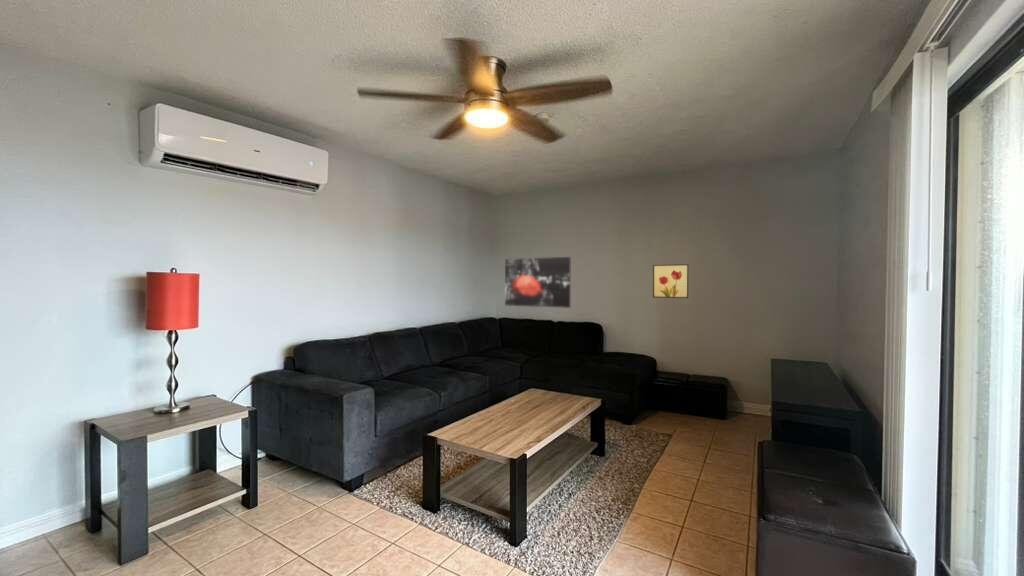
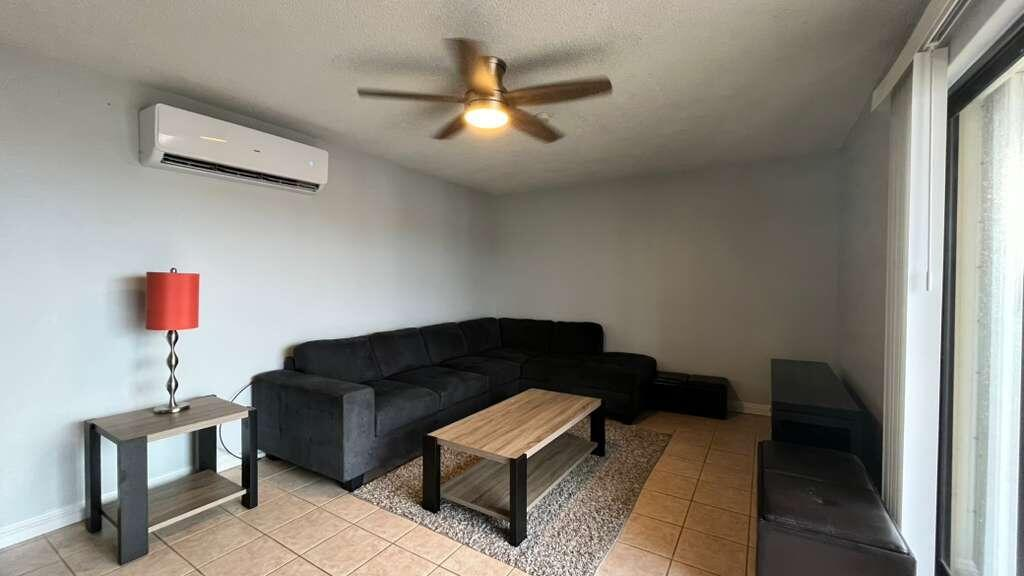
- wall art (670, 281)
- wall art (536, 282)
